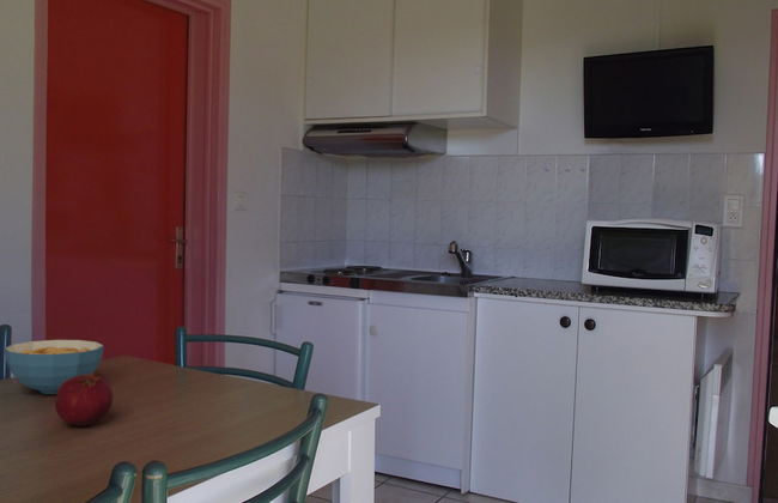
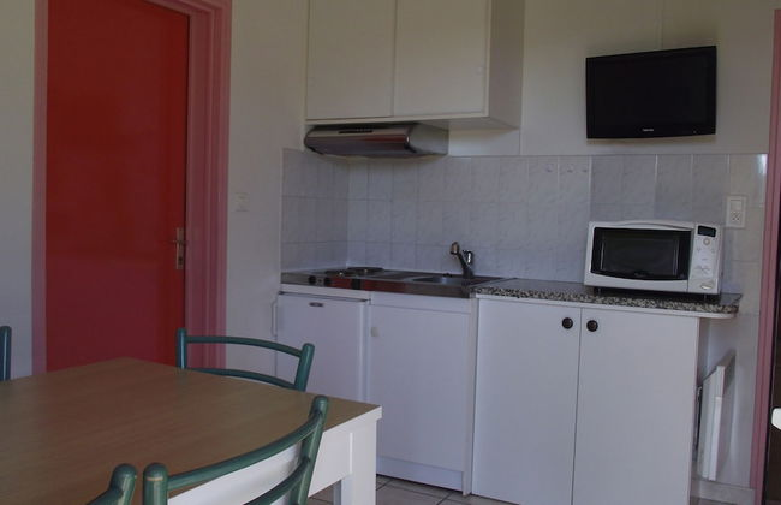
- fruit (83, 398)
- cereal bowl (54, 369)
